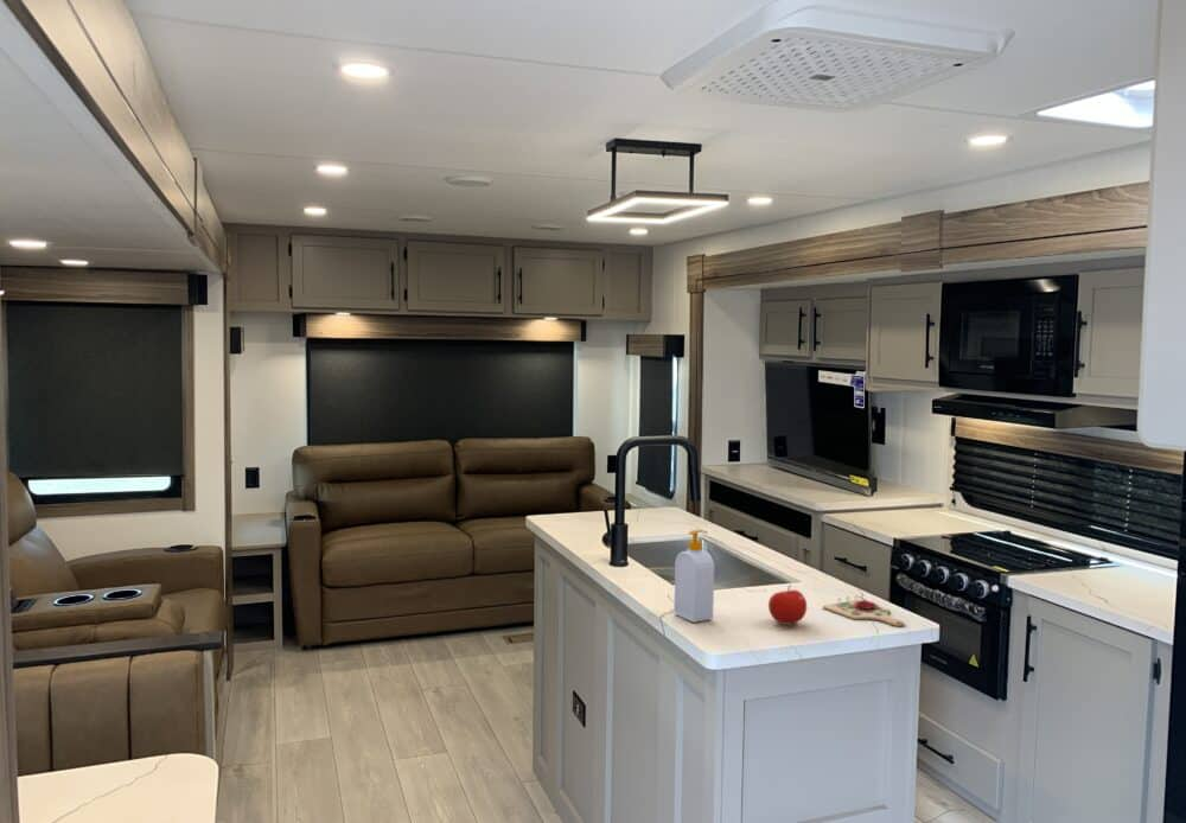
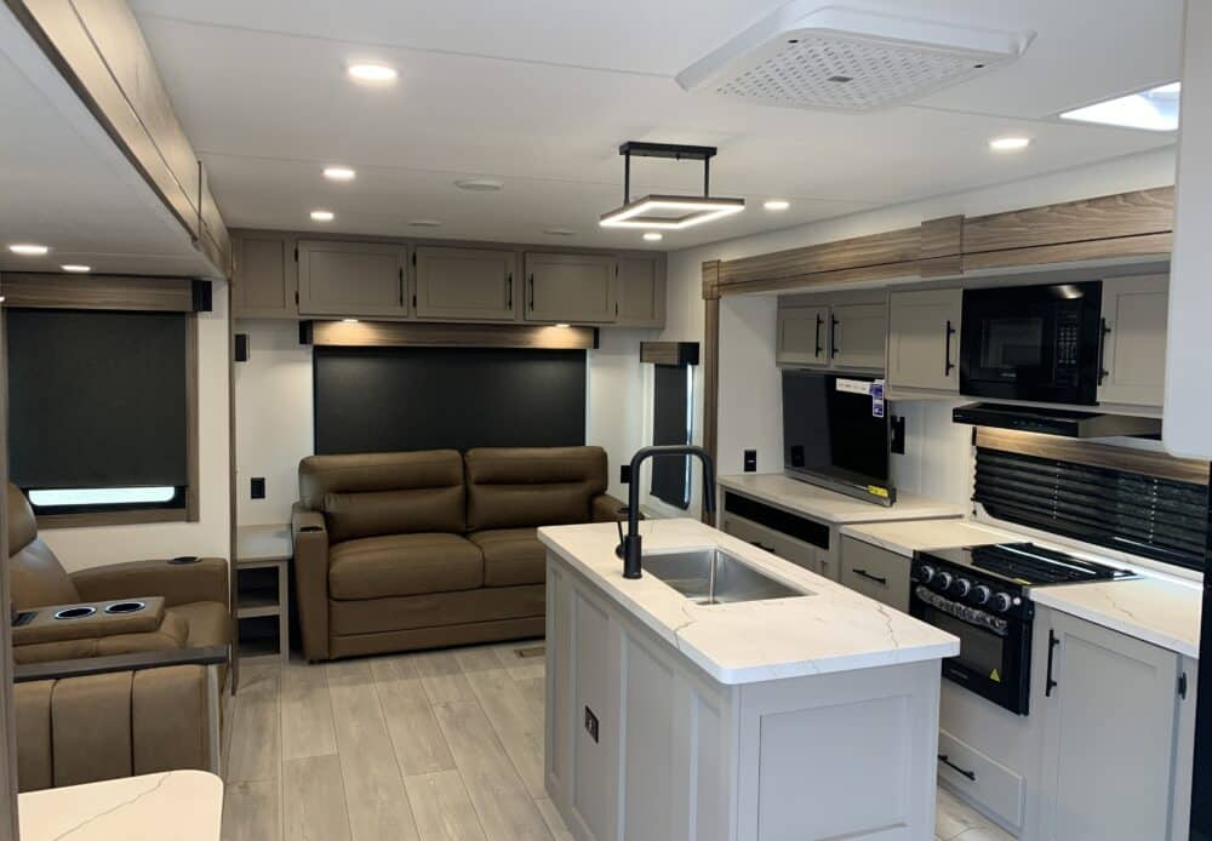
- fruit (788, 604)
- soap bottle (695, 573)
- cutting board (869, 610)
